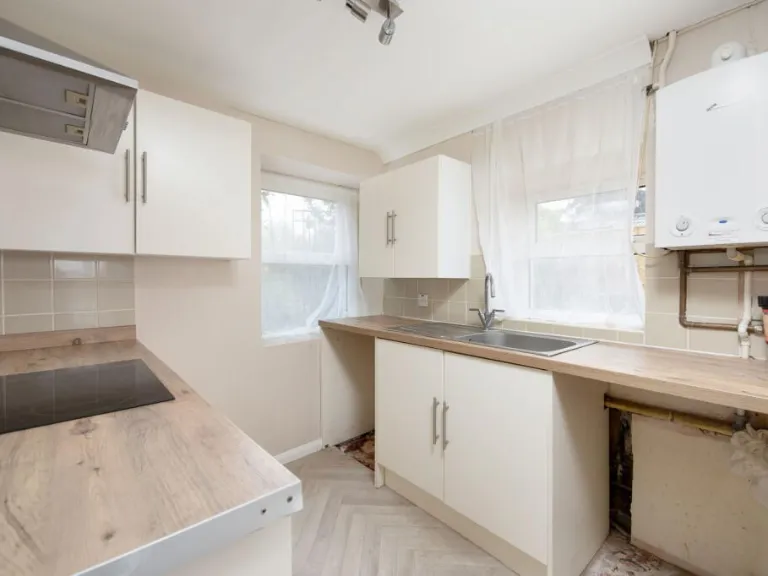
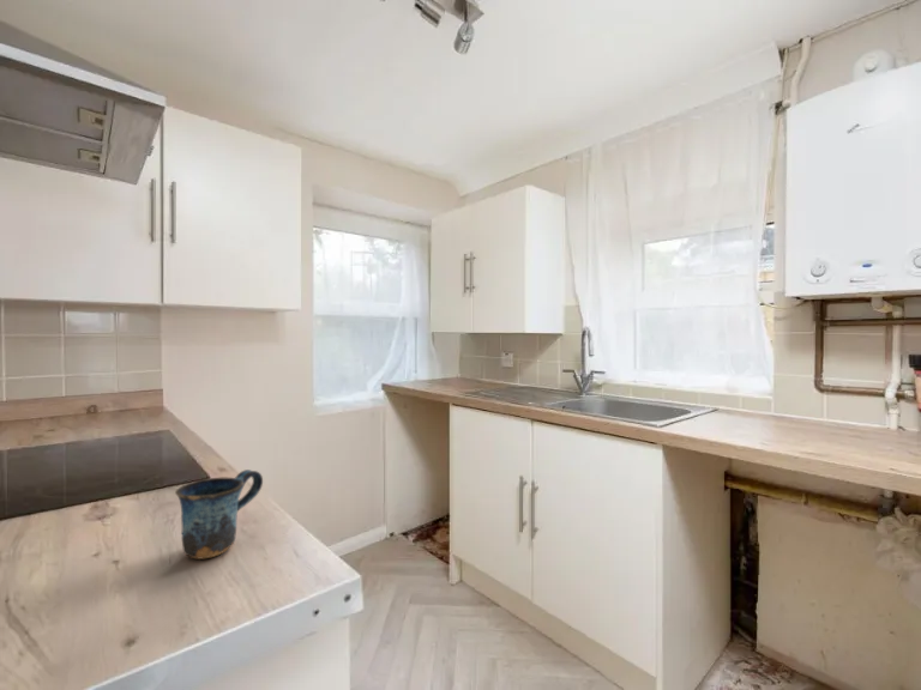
+ mug (223, 513)
